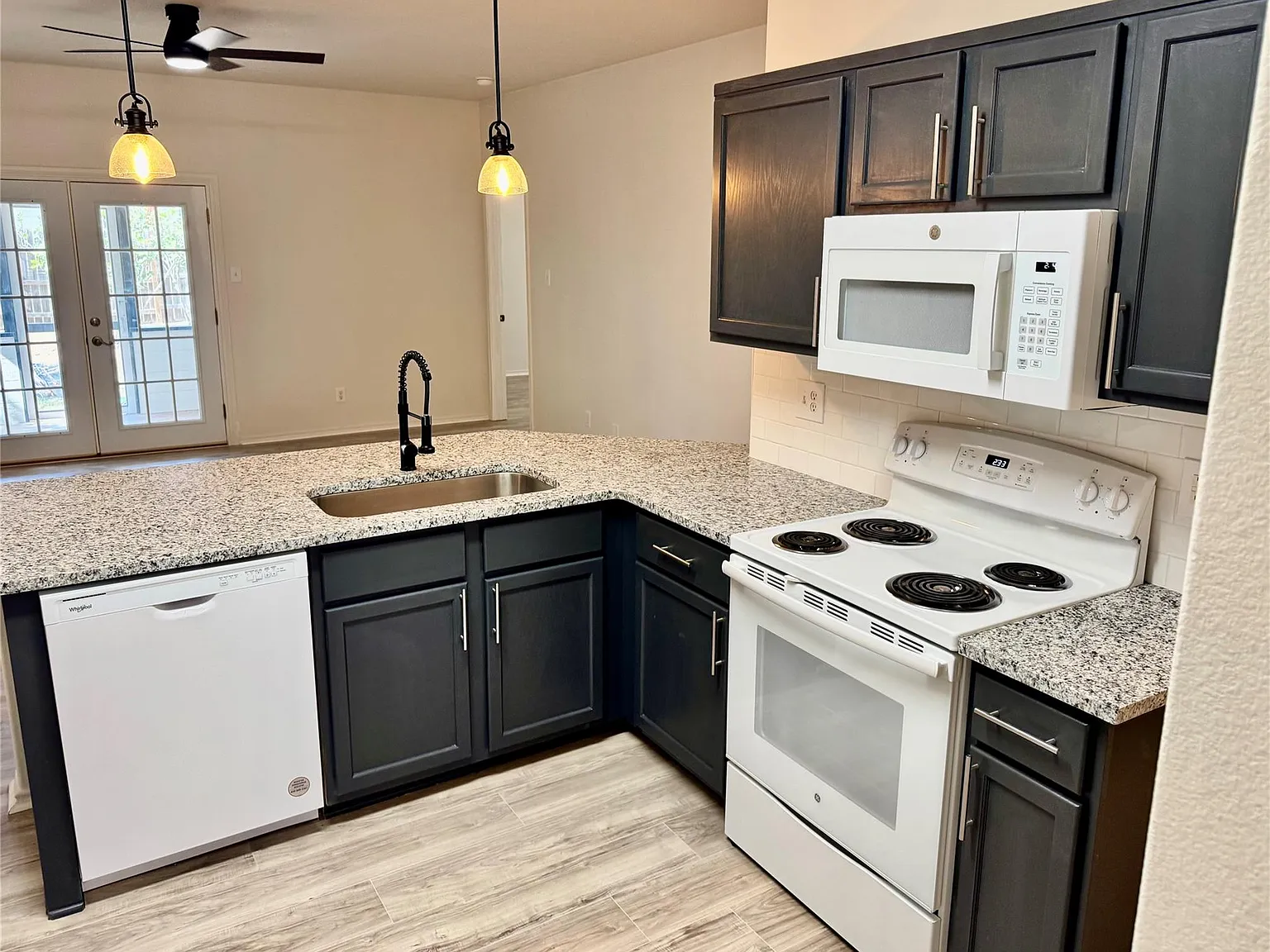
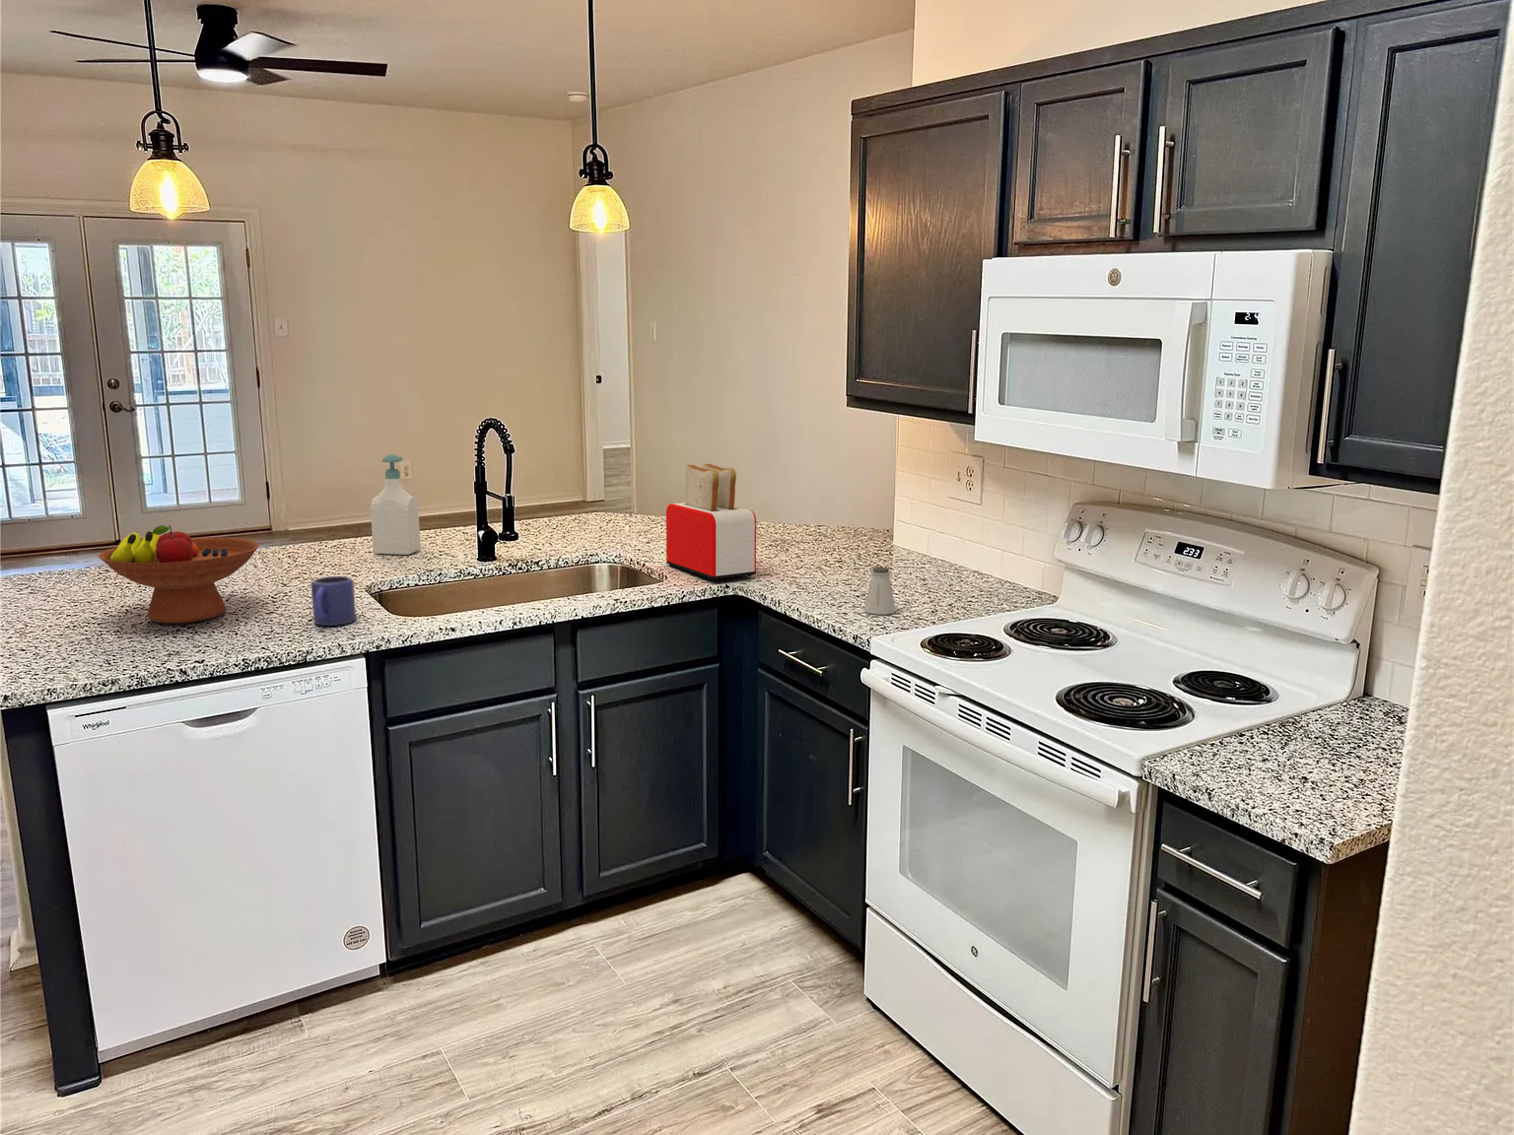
+ toaster (708, 519)
+ saltshaker (880, 589)
+ soap bottle (396, 502)
+ mug (329, 602)
+ fruit bowl (182, 570)
